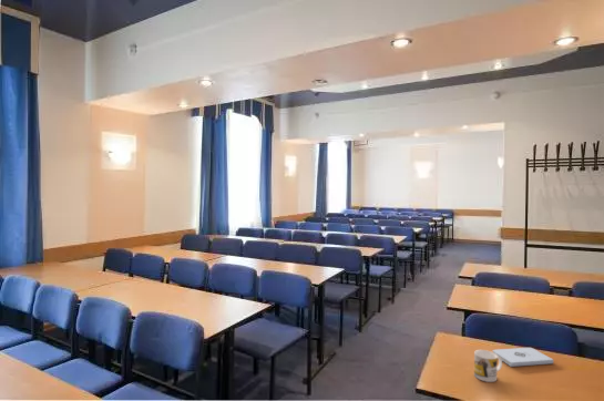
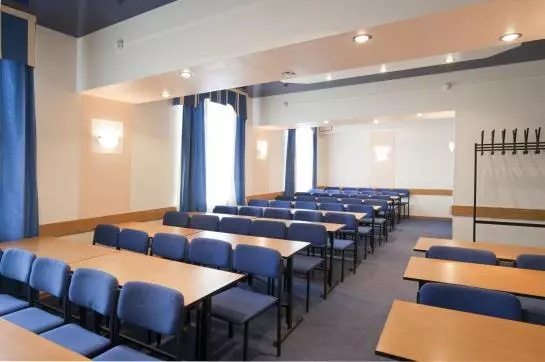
- notepad (521, 356)
- mug (489, 364)
